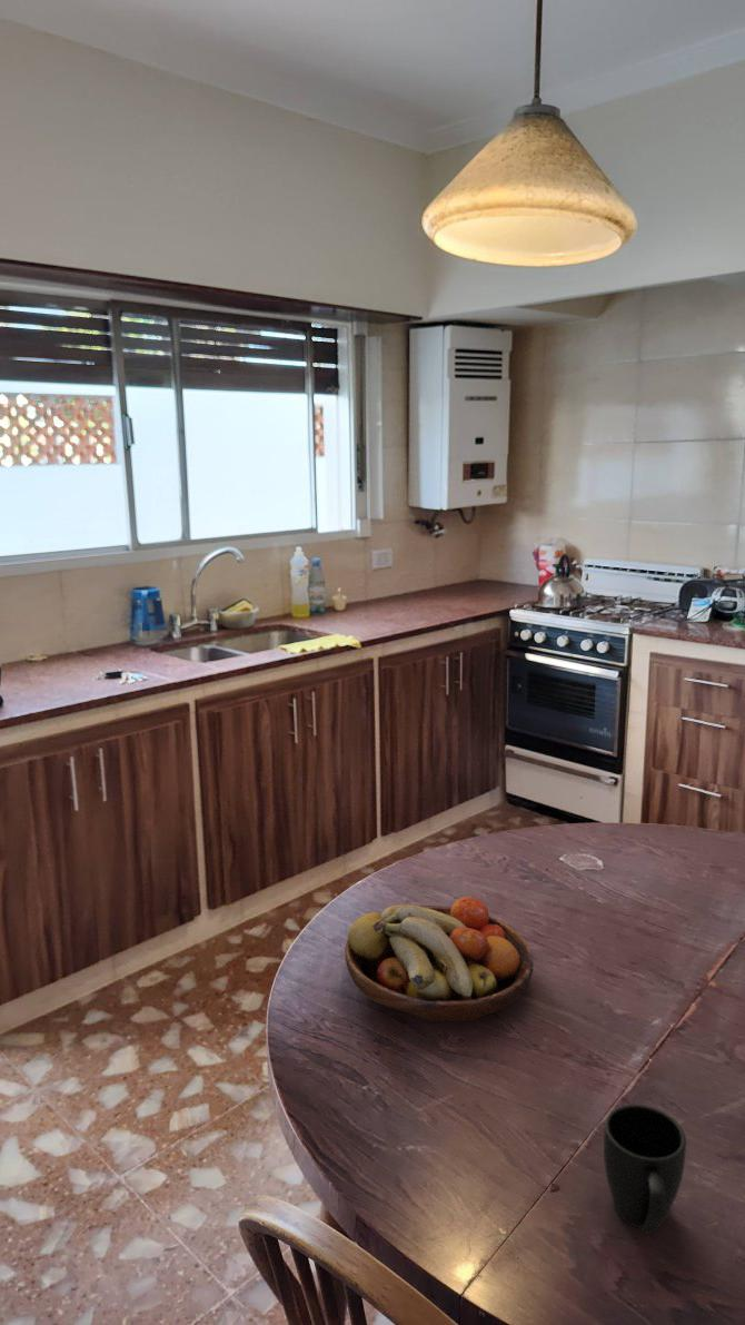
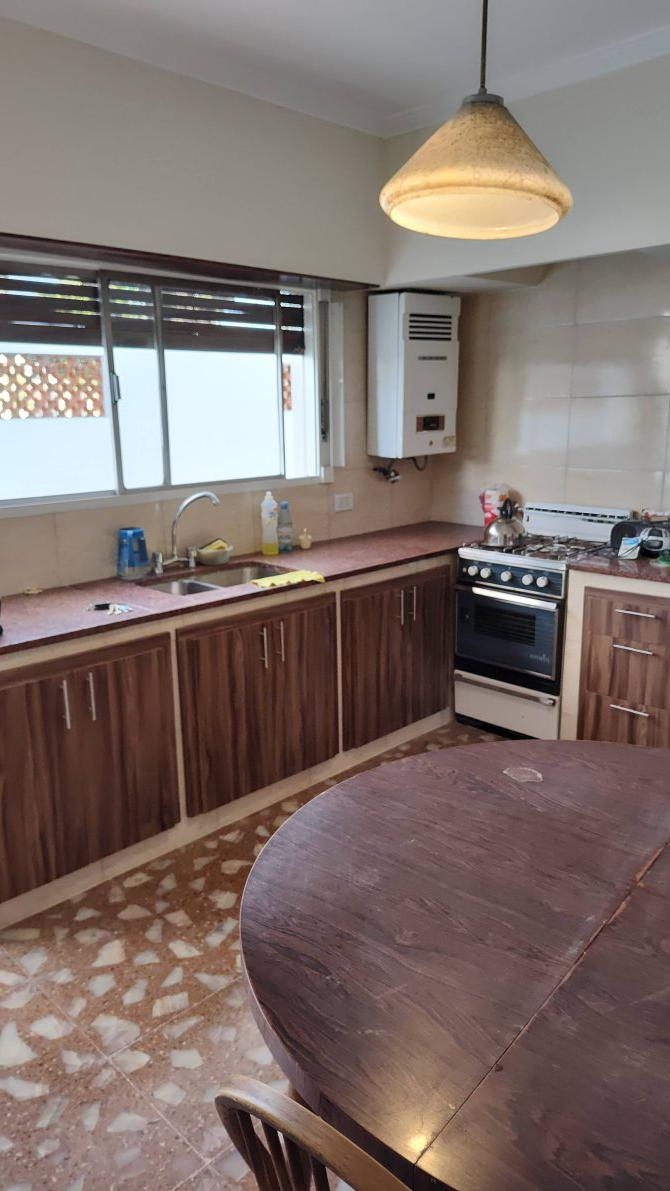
- mug (644, 1183)
- fruit bowl (438, 943)
